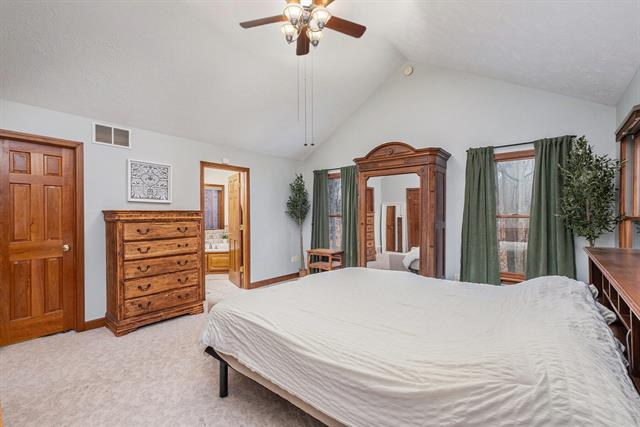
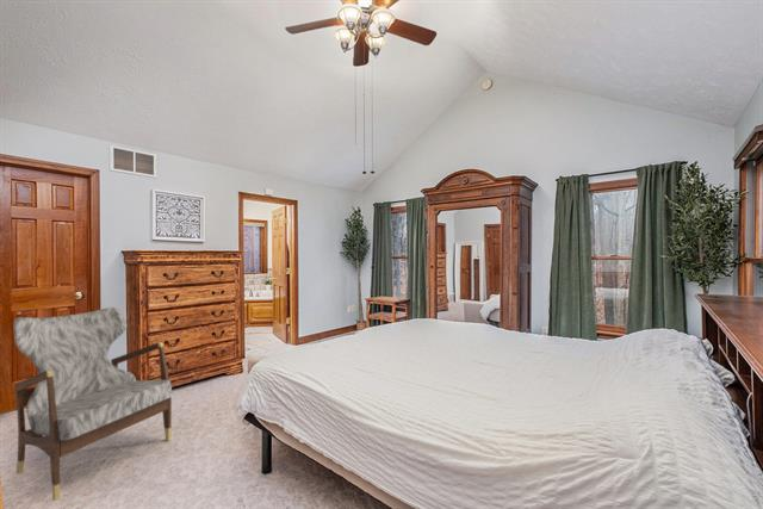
+ armchair (95, 385)
